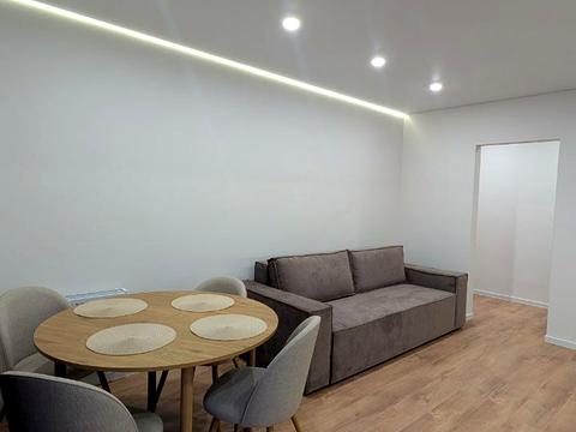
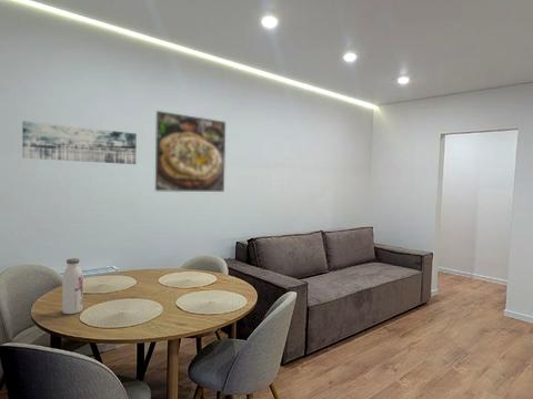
+ wall art (83, 144)
+ water bottle (72, 285)
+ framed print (192, 154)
